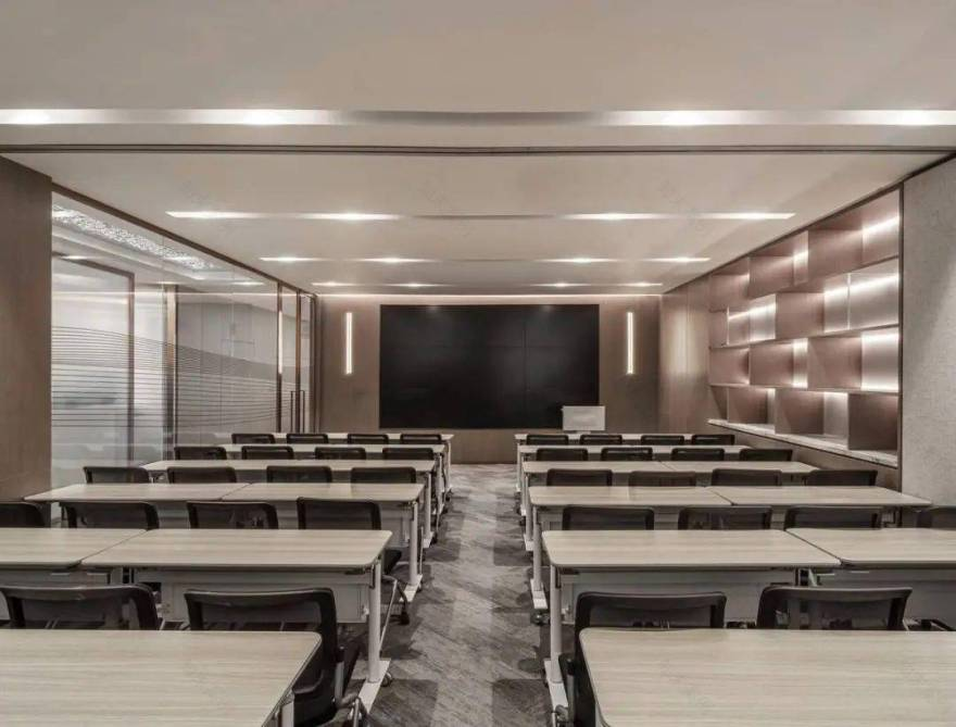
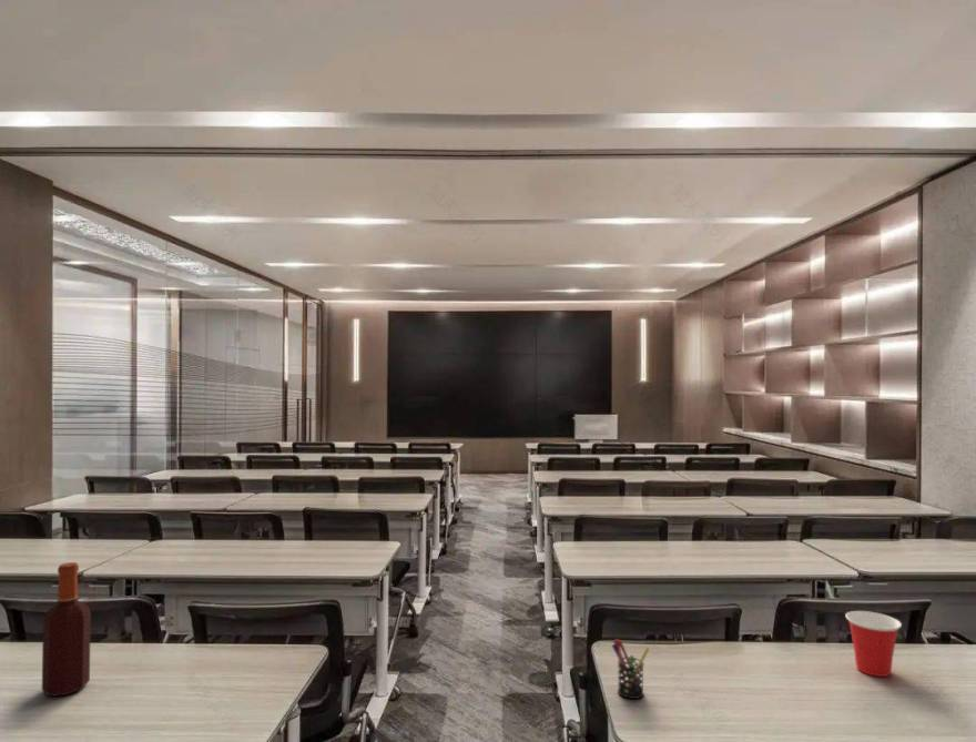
+ pen holder (629, 668)
+ cup (873, 644)
+ bottle (67, 626)
